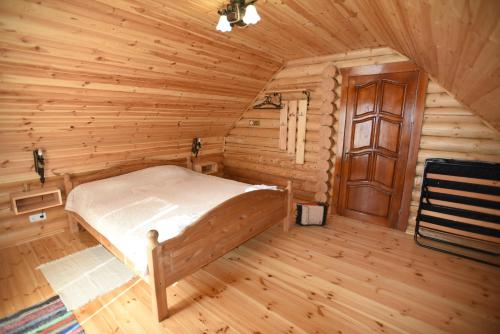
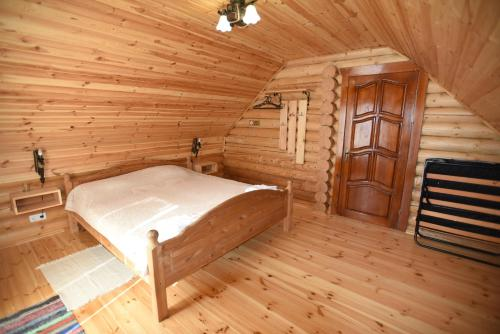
- backpack (310, 213)
